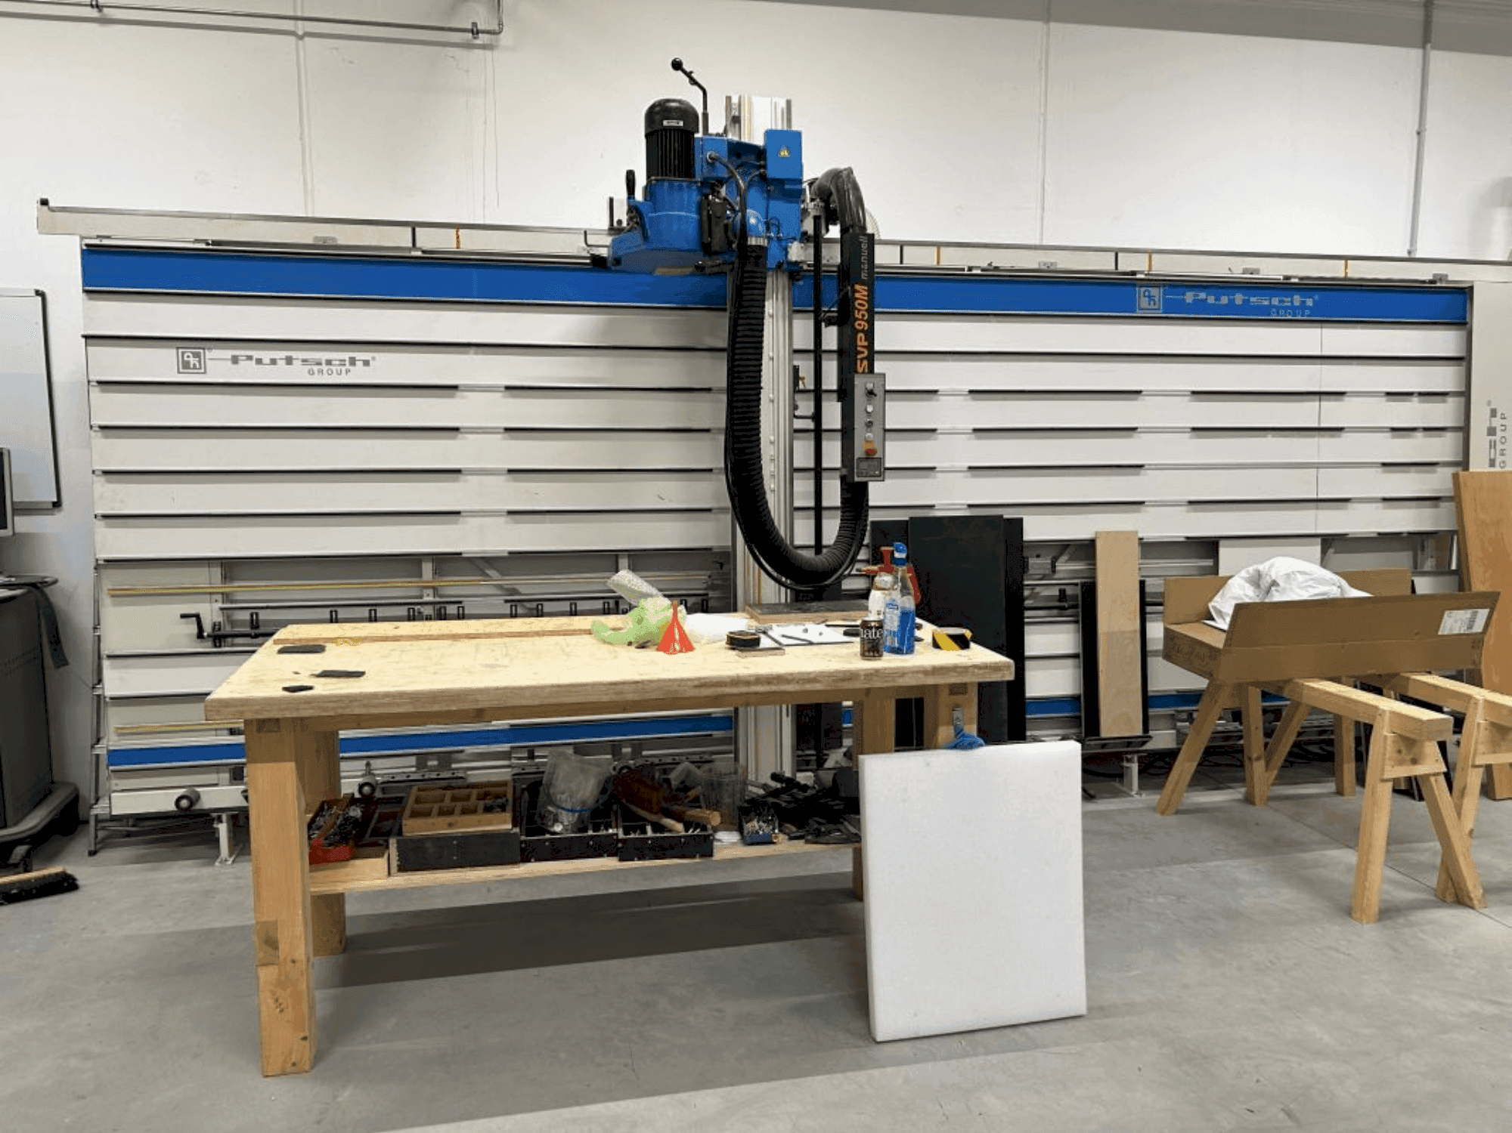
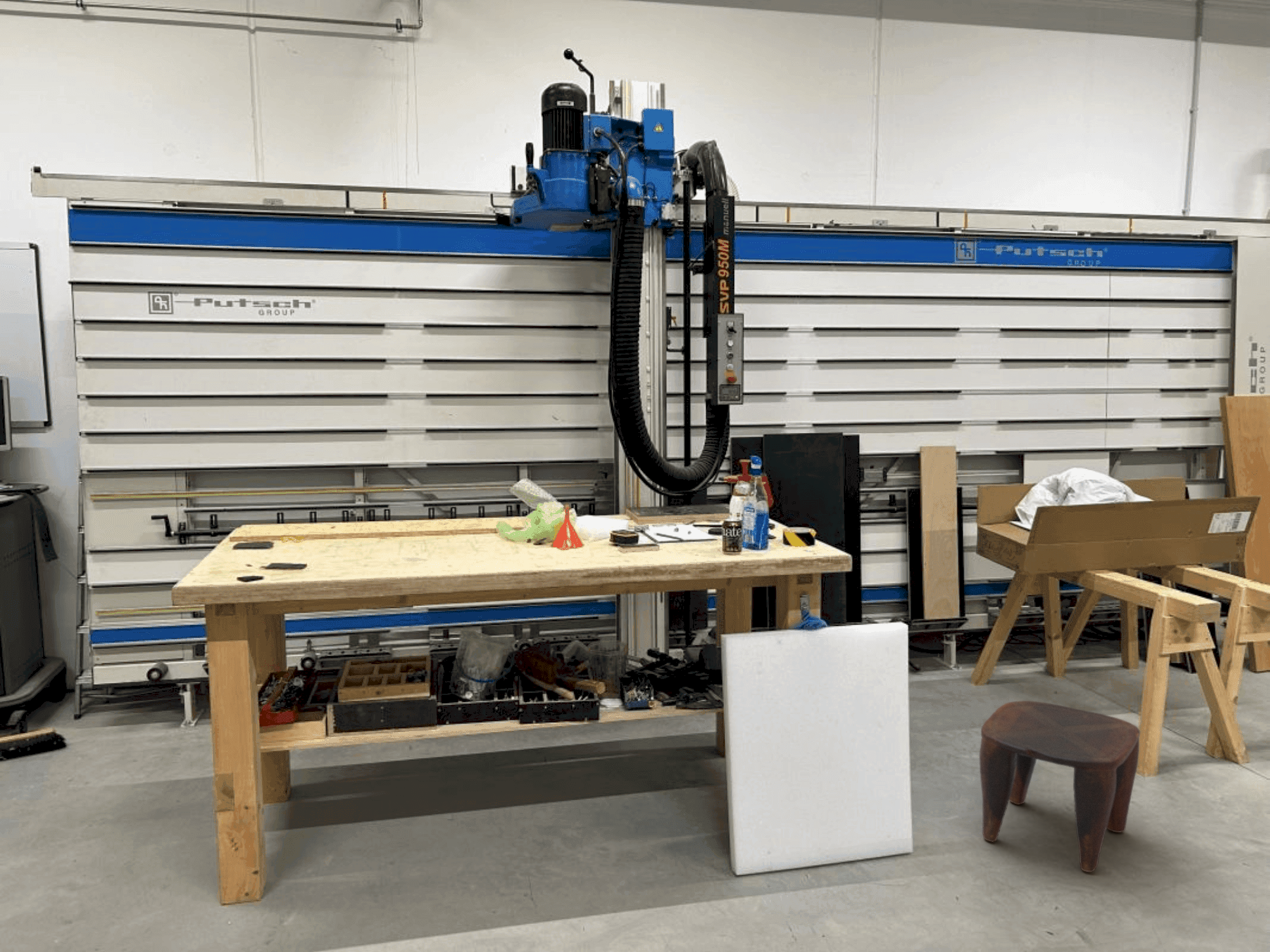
+ stool (1060, 765)
